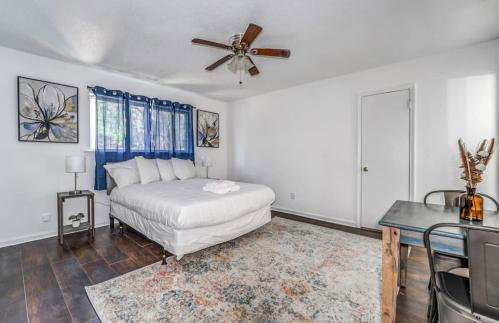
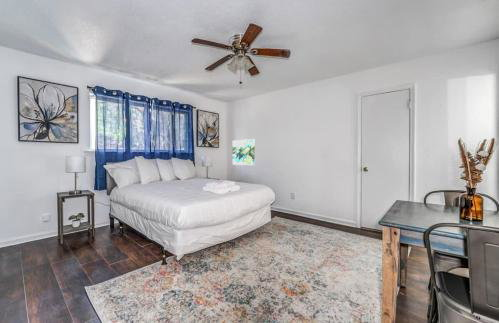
+ wall art (243, 152)
